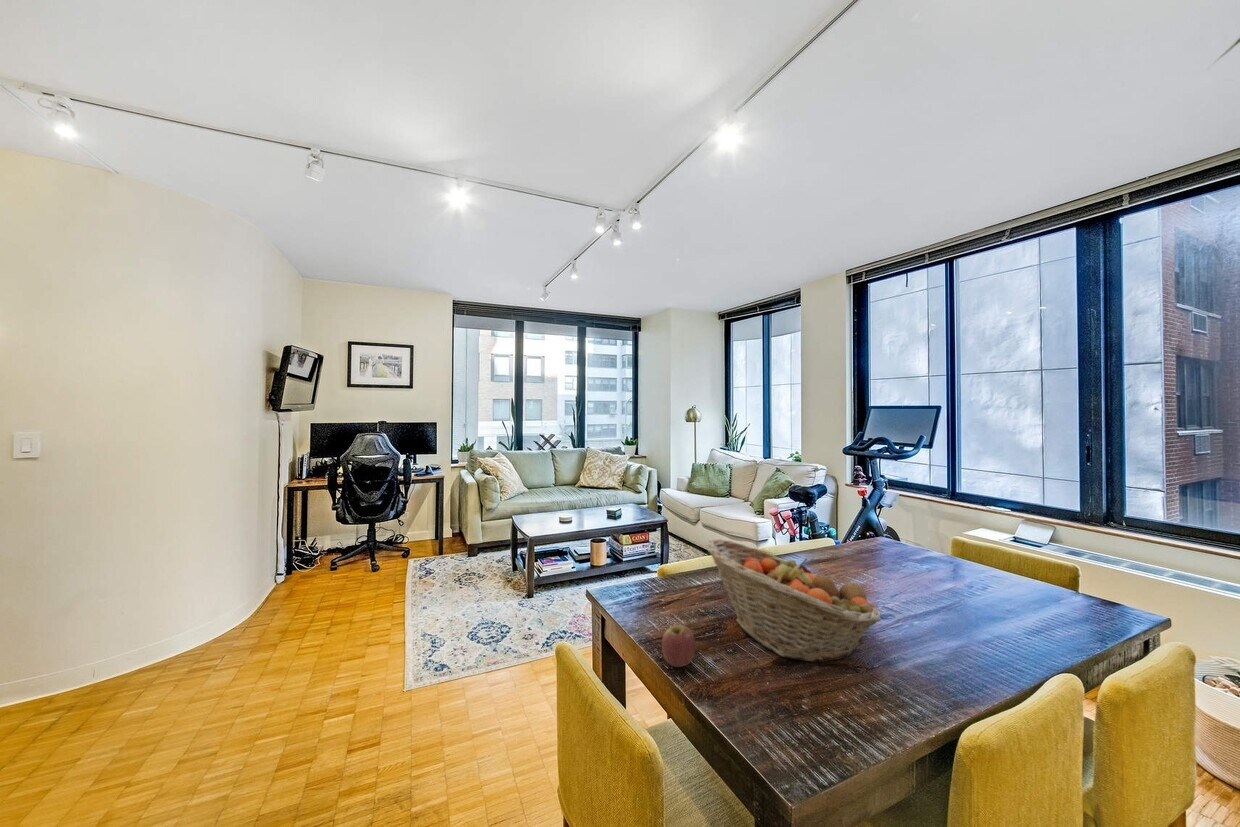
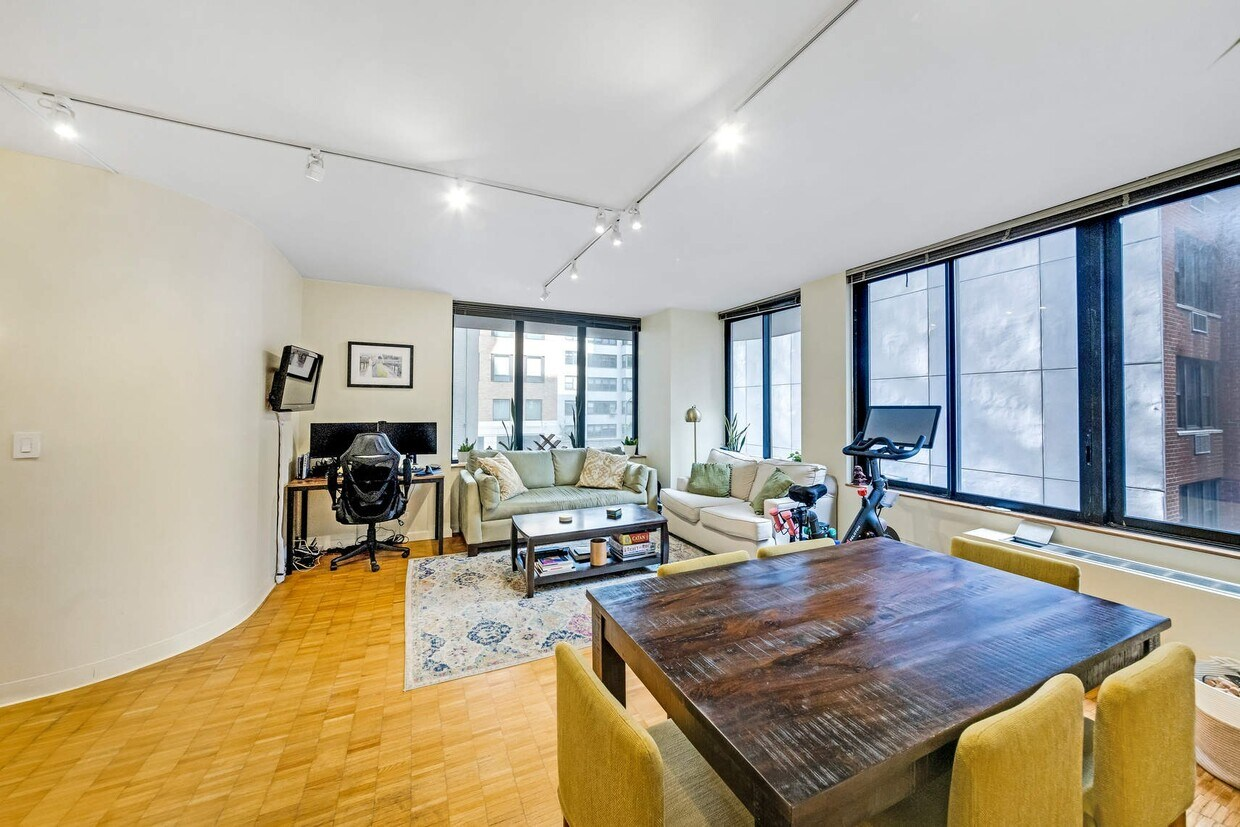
- fruit basket (784, 589)
- apple (678, 645)
